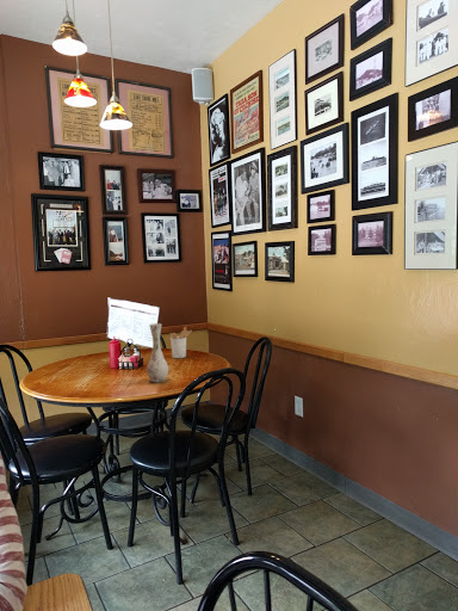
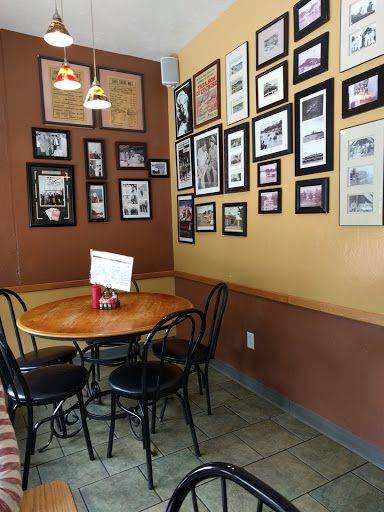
- utensil holder (181, 342)
- vase (156, 352)
